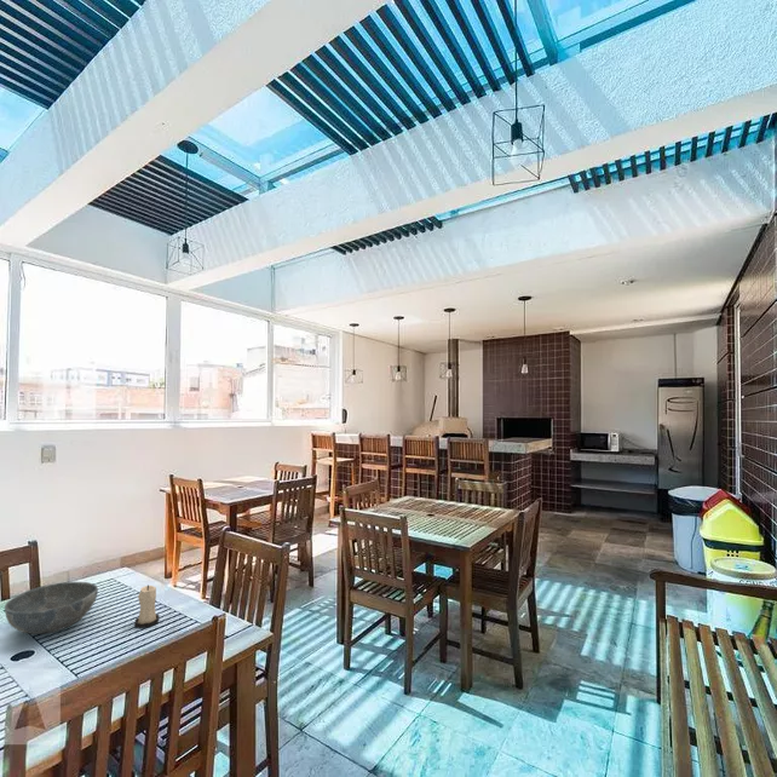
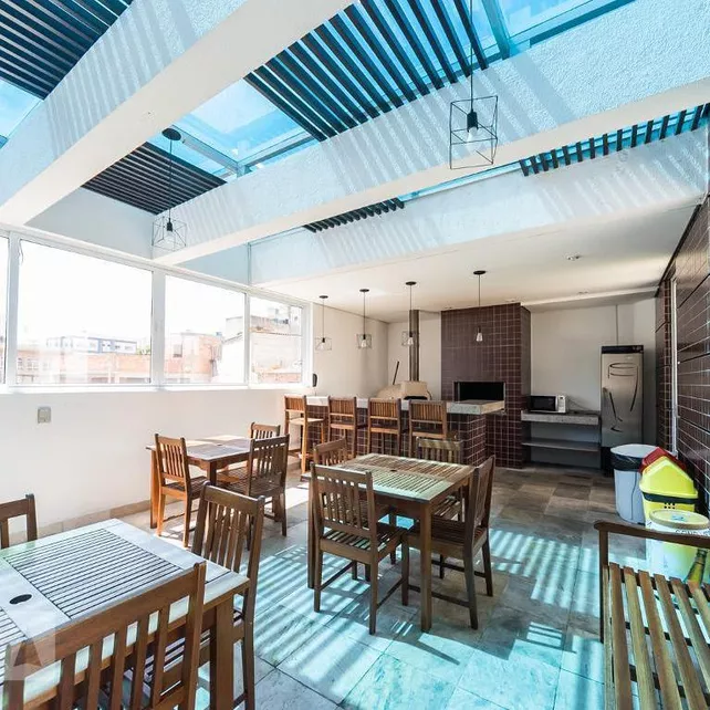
- candle (146, 603)
- bowl (52, 610)
